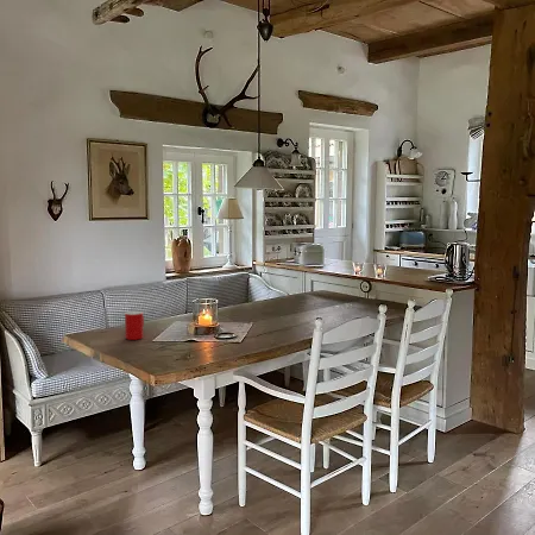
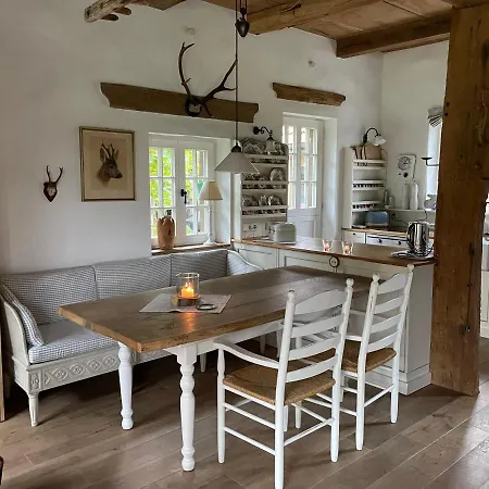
- cup (137, 325)
